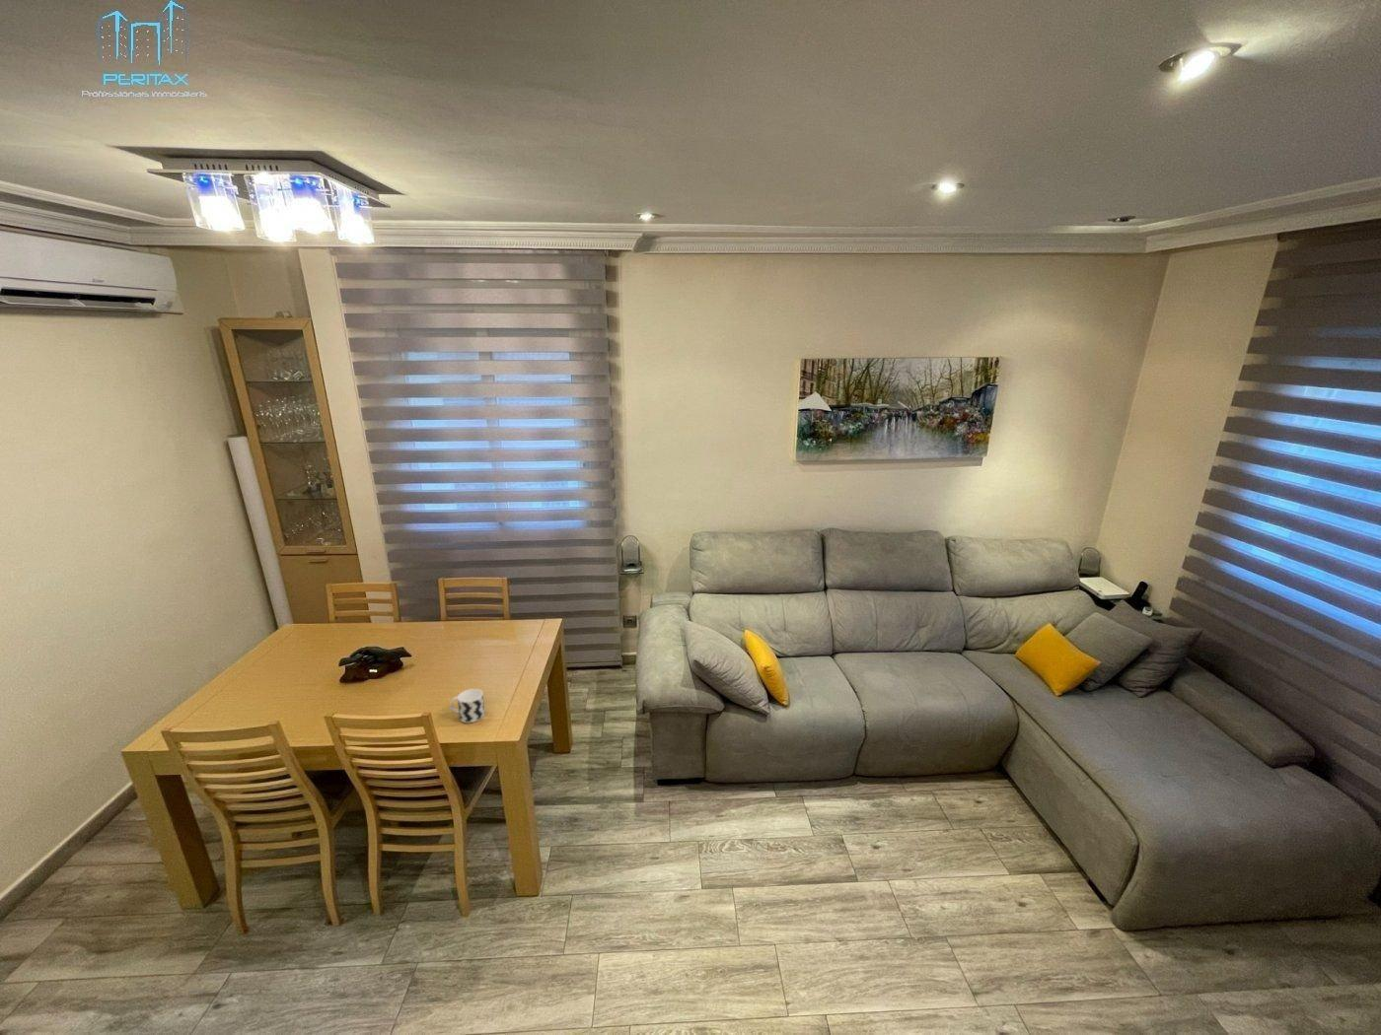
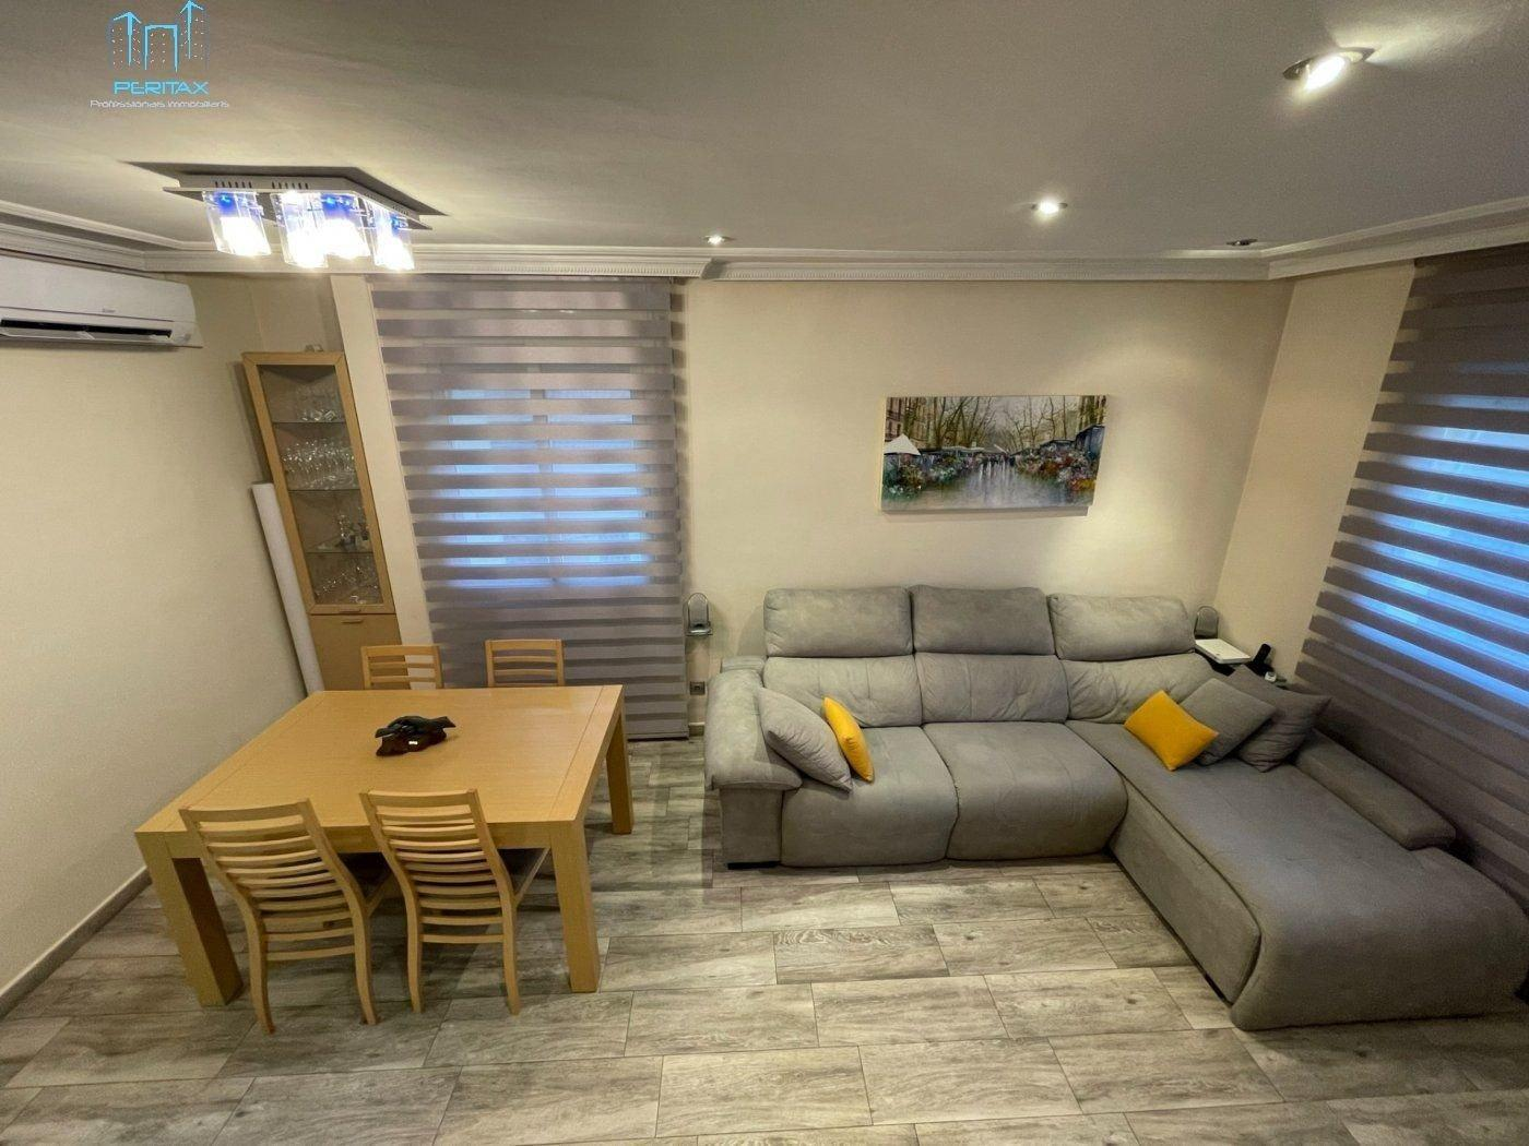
- cup (466, 706)
